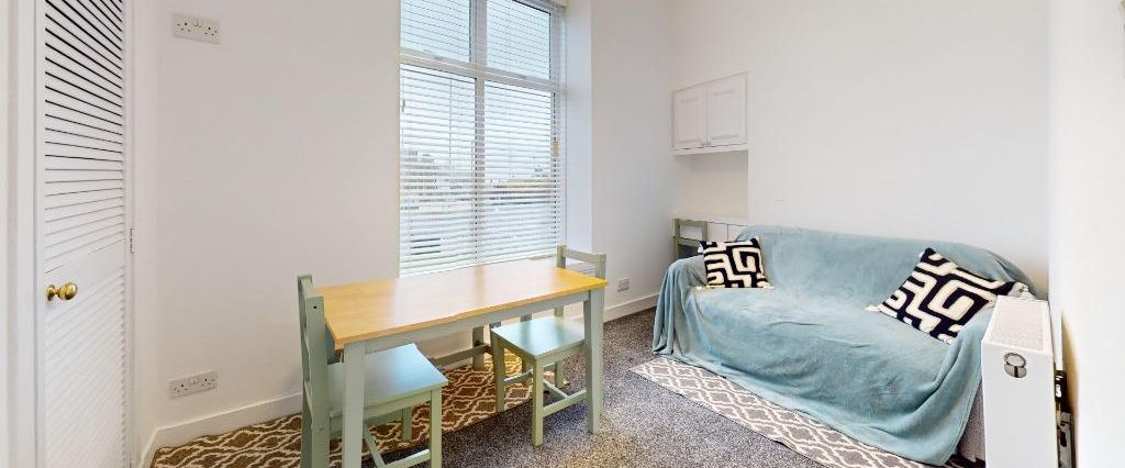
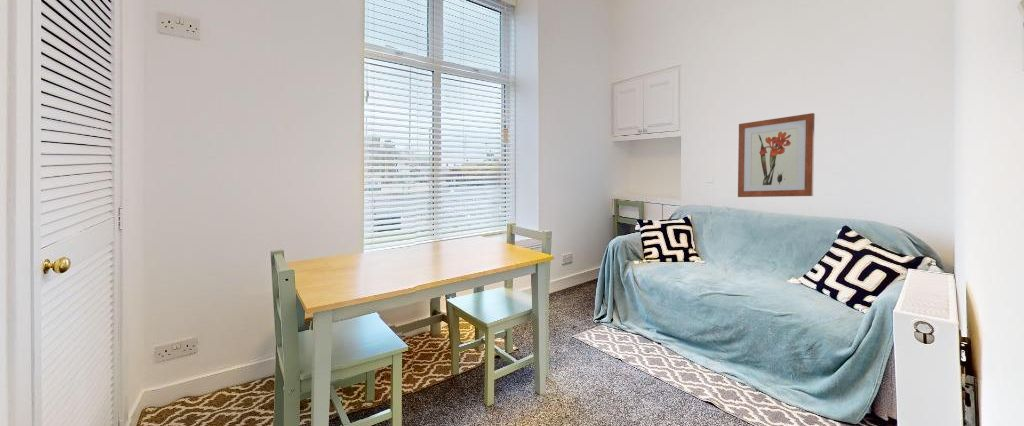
+ wall art (773, 157)
